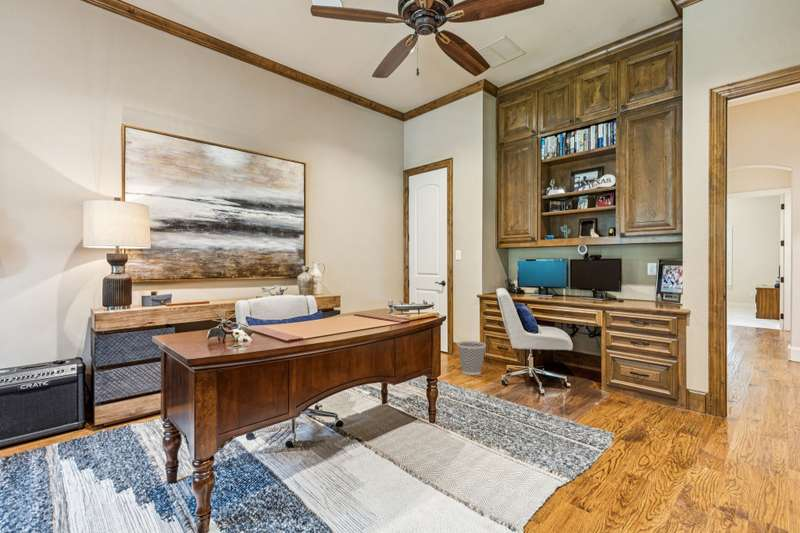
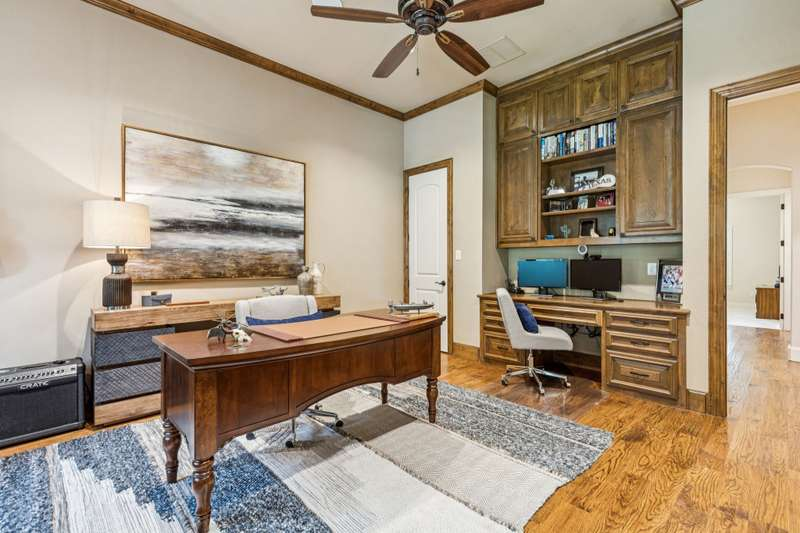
- wastebasket (471, 358)
